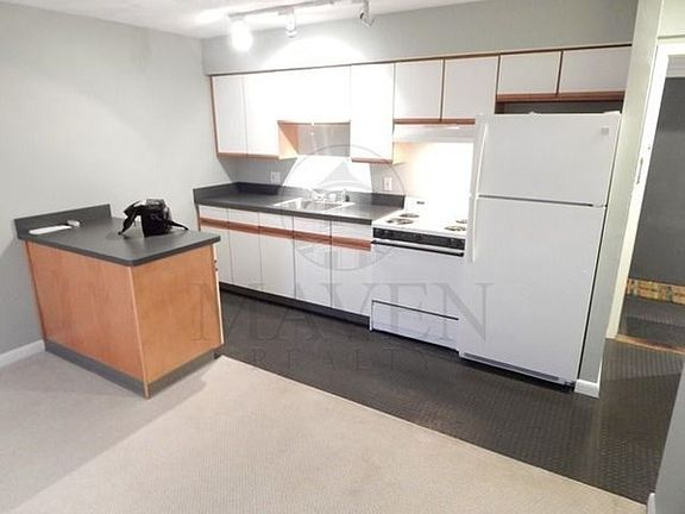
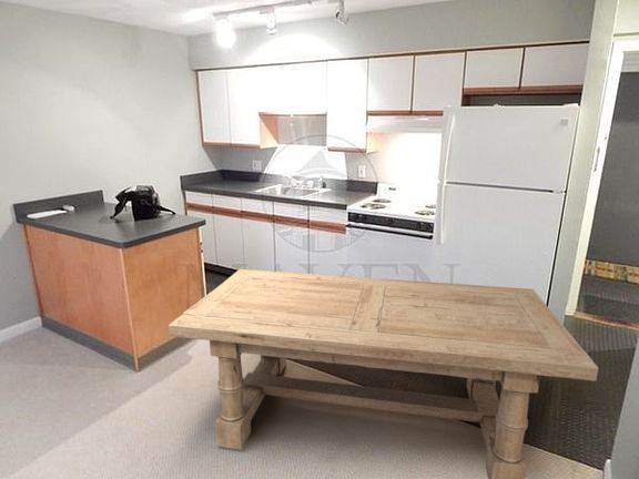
+ dining table (368, 361)
